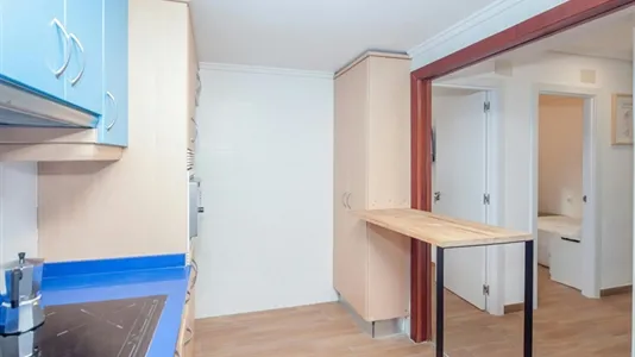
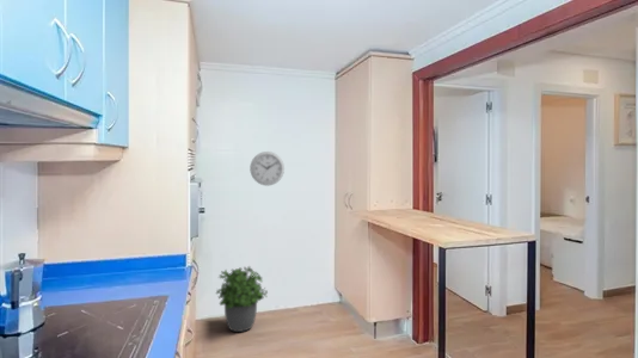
+ wall clock (266, 168)
+ potted plant (241, 296)
